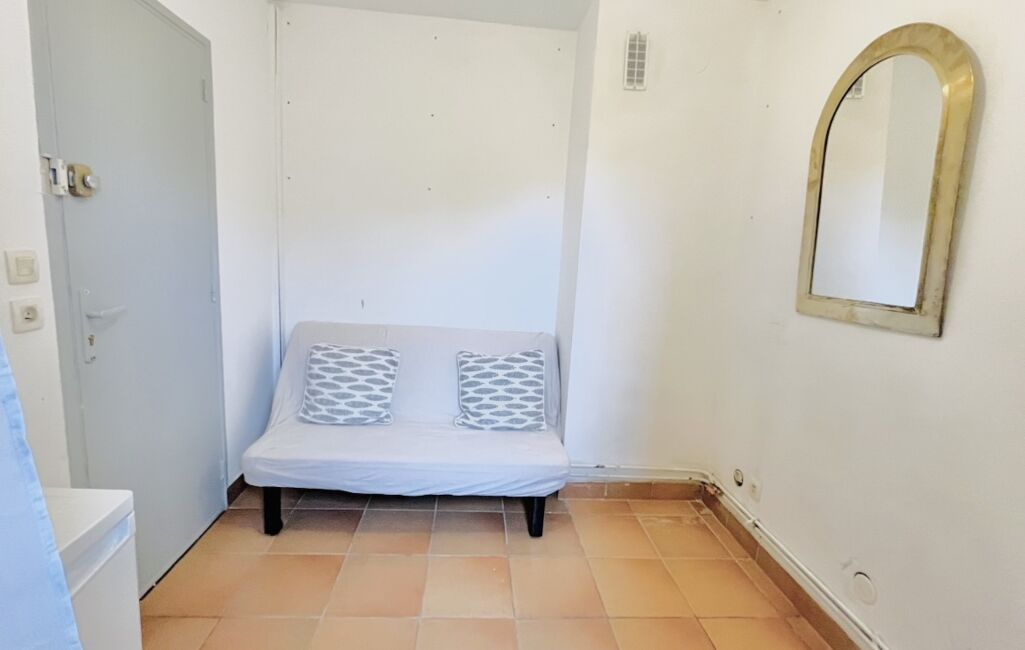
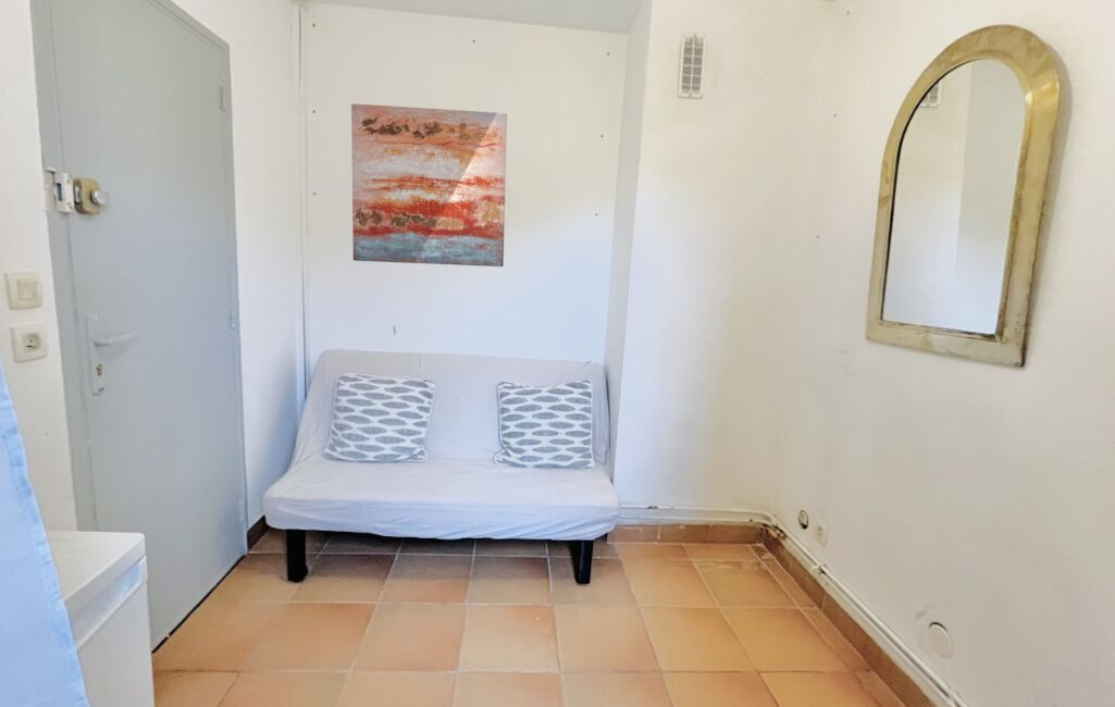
+ wall art (430, 187)
